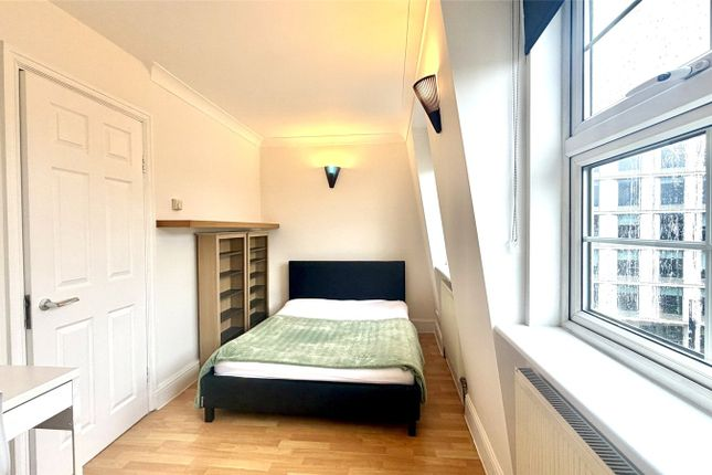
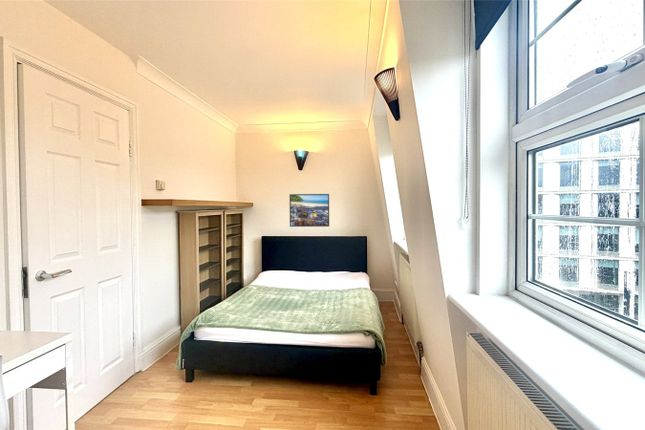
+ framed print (309, 210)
